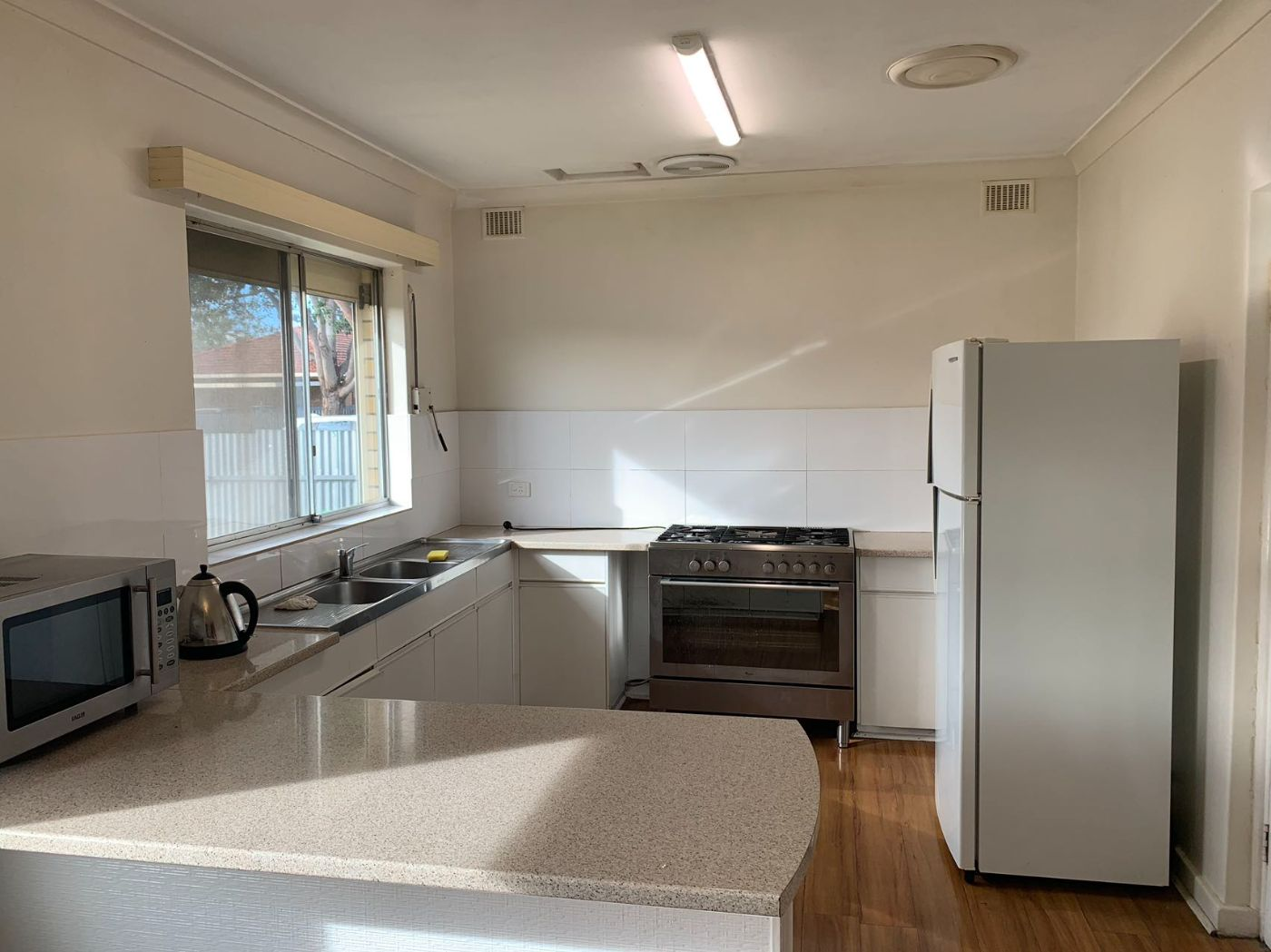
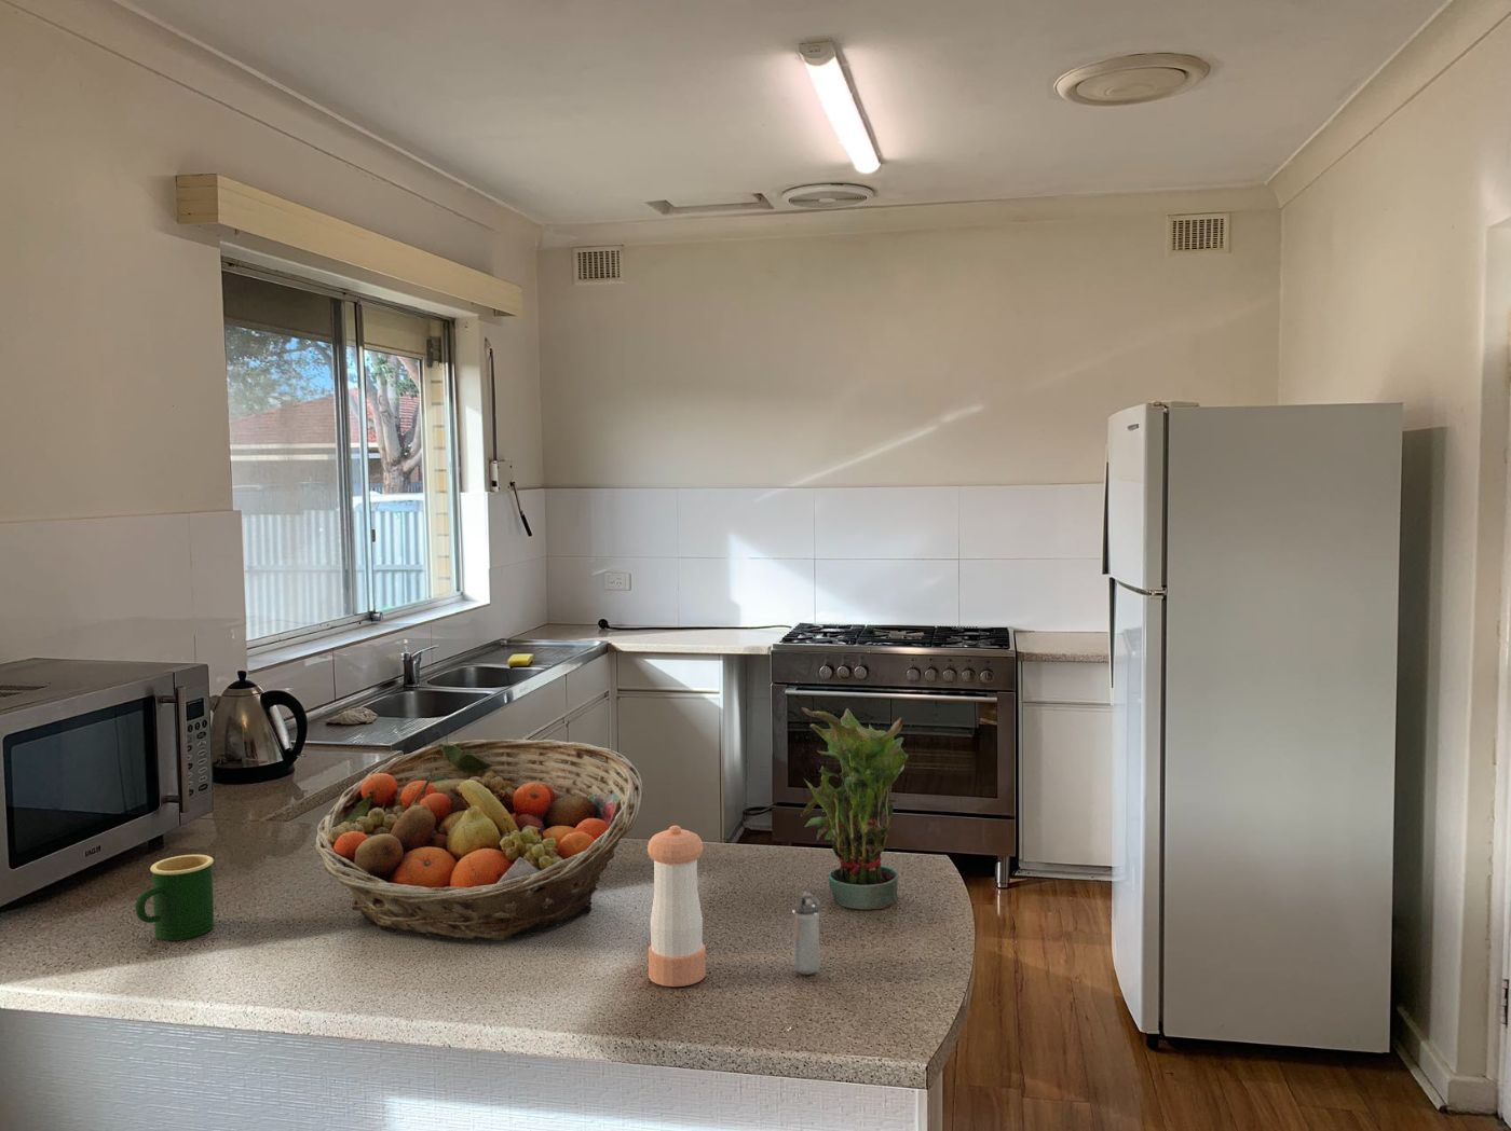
+ potted plant (848, 800)
+ pepper shaker (675, 901)
+ shaker (806, 931)
+ fruit basket (483, 833)
+ mug (172, 901)
